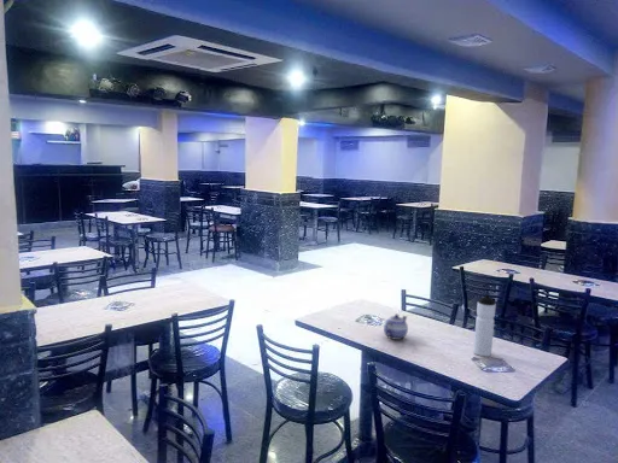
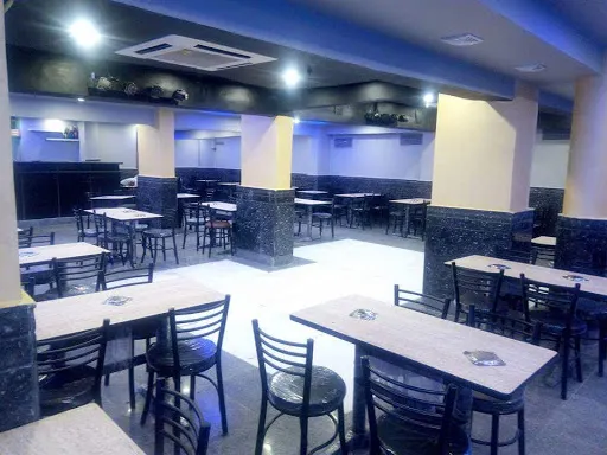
- water bottle (484, 323)
- teapot (396, 326)
